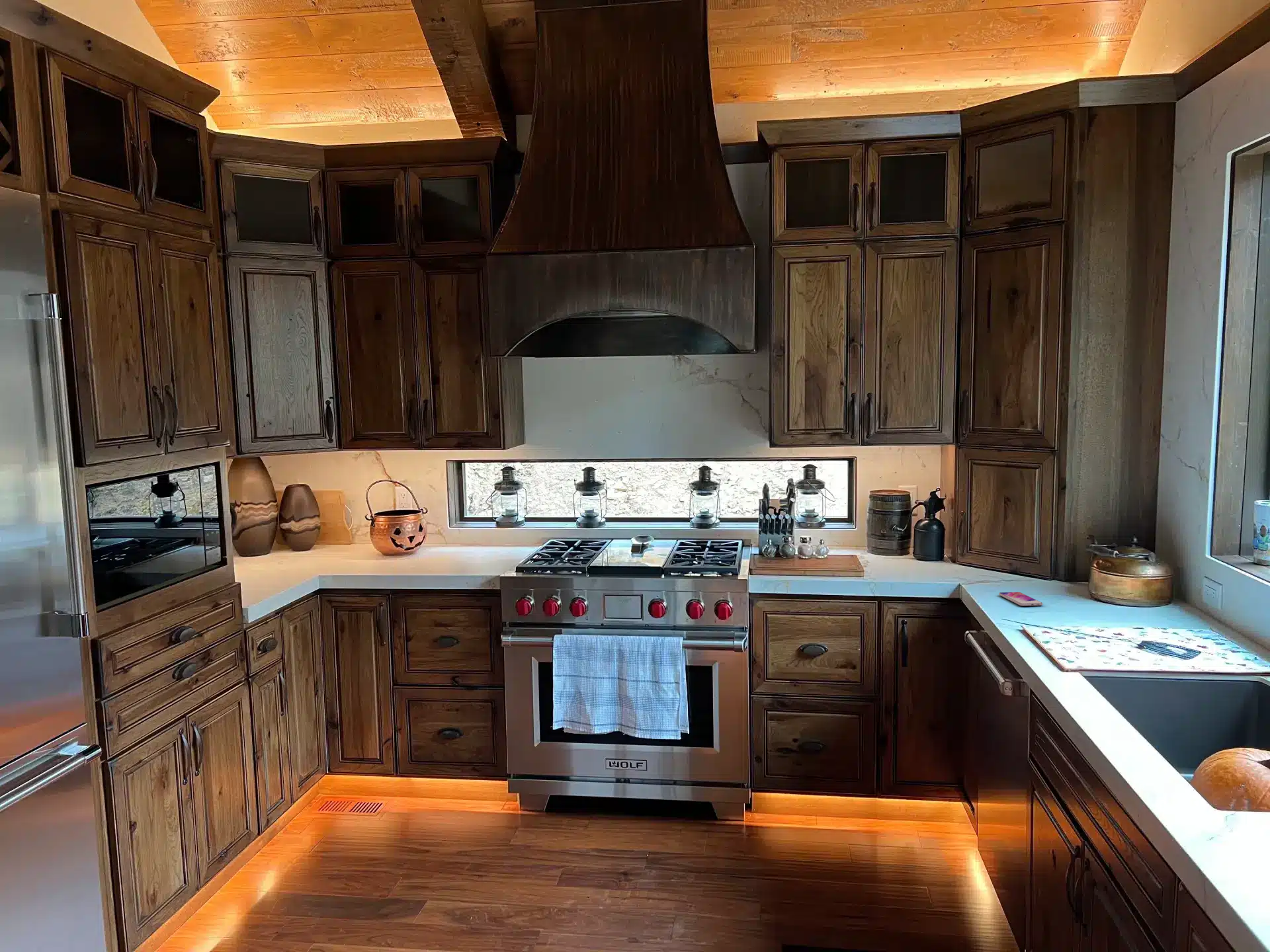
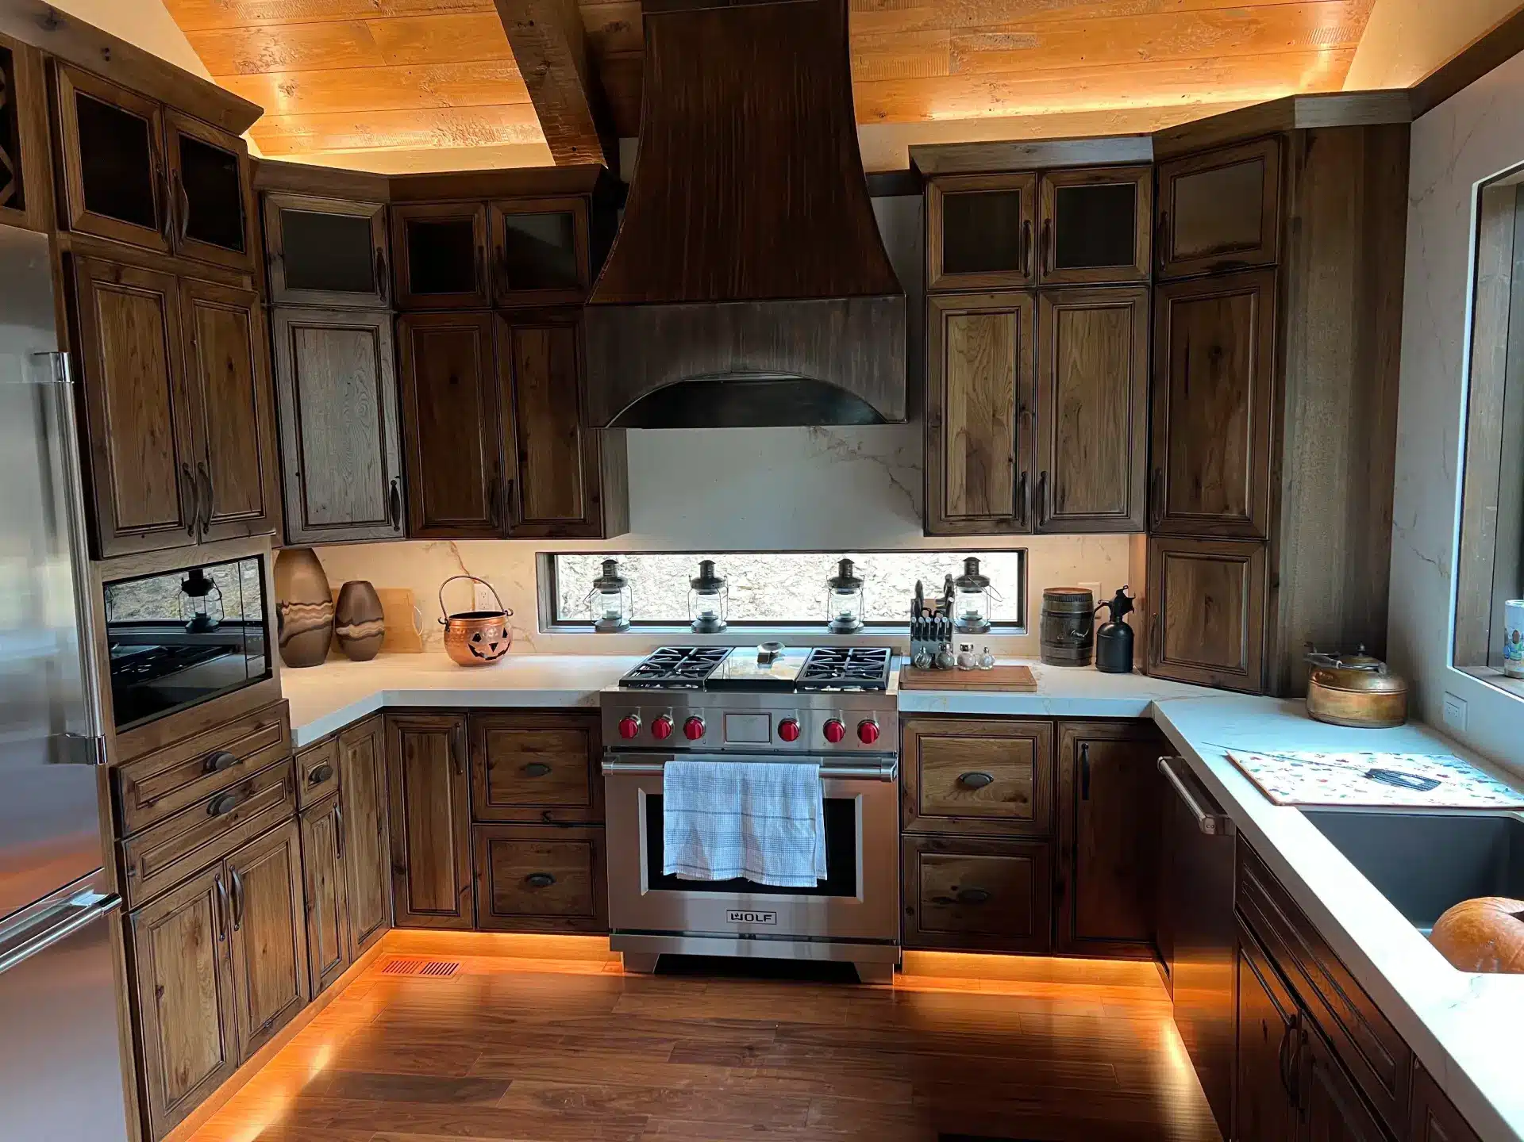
- smartphone (1020, 598)
